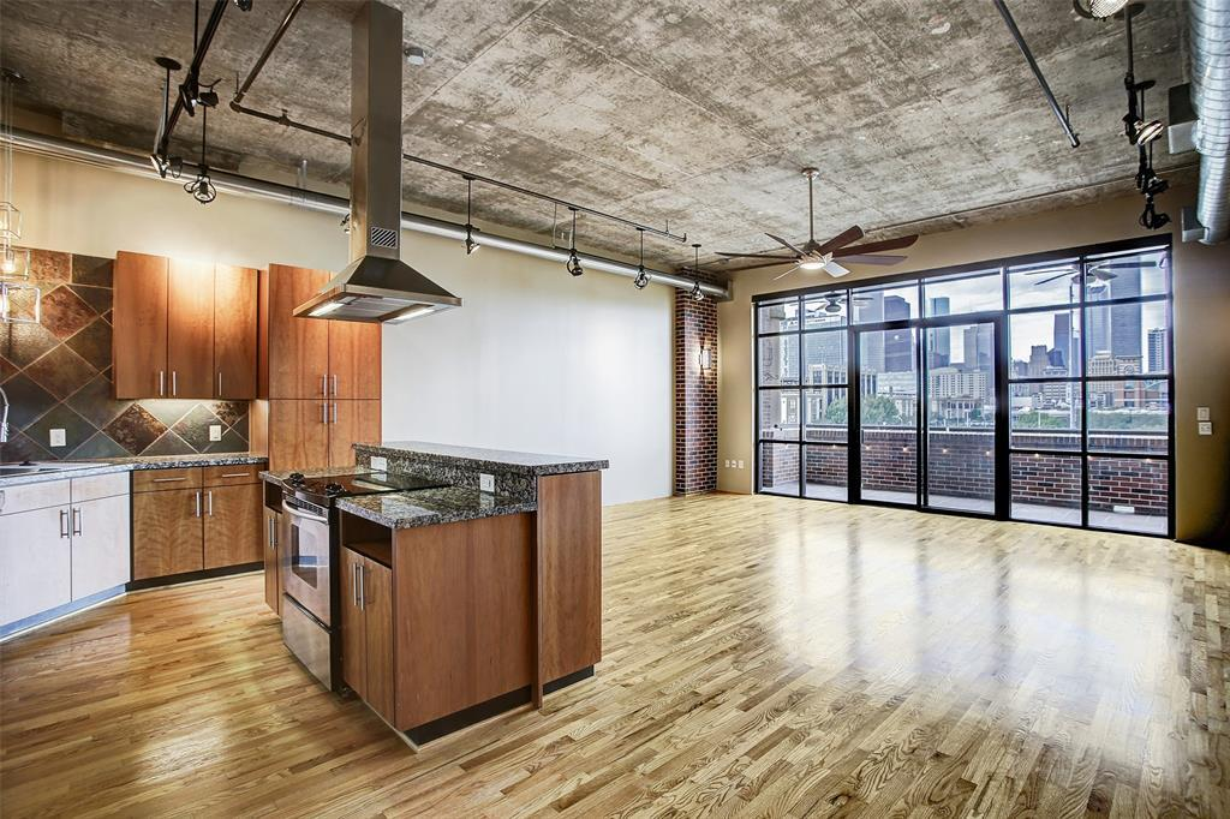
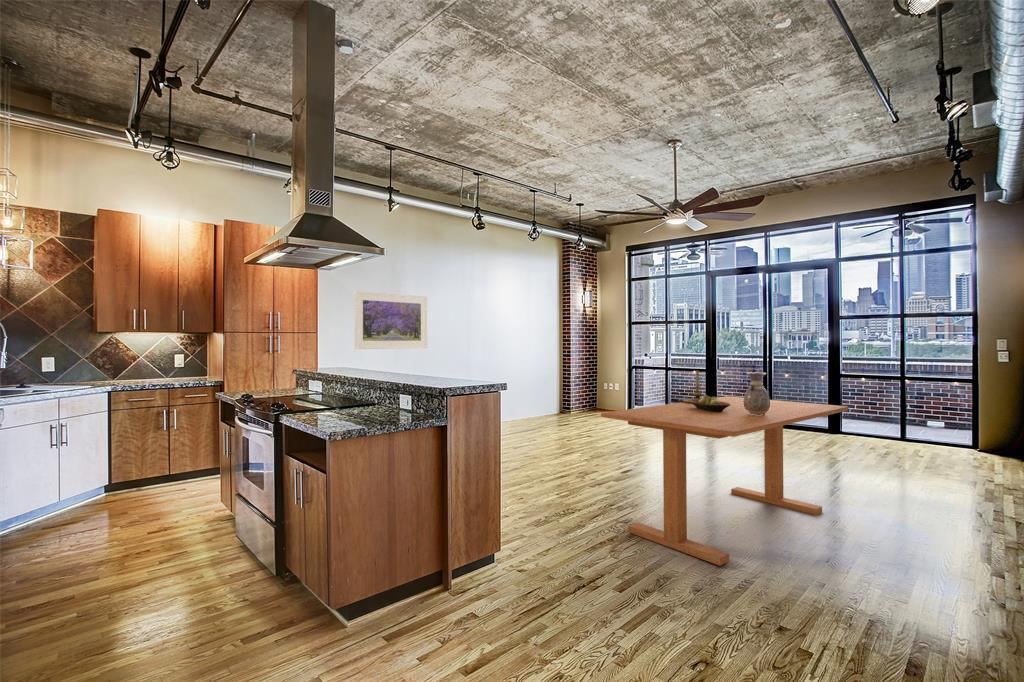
+ vase (756, 393)
+ fruit bowl (708, 402)
+ dining table (736, 487)
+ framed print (393, 321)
+ candle holder (697, 386)
